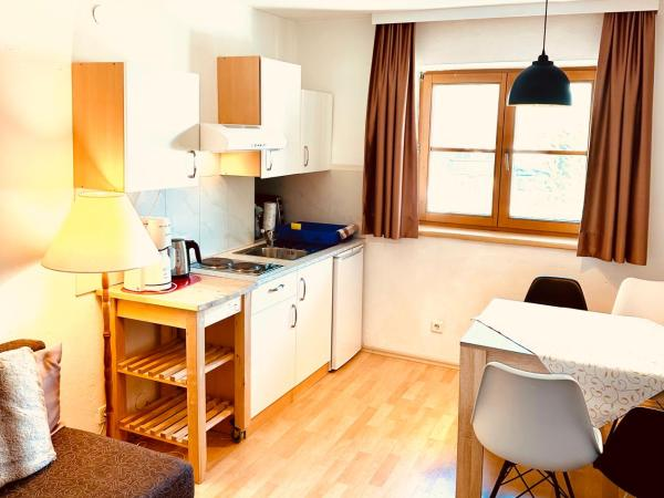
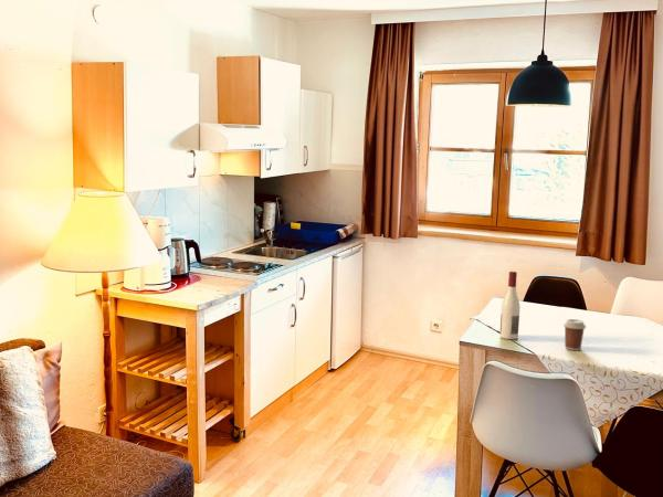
+ coffee cup (573, 334)
+ alcohol (511, 304)
